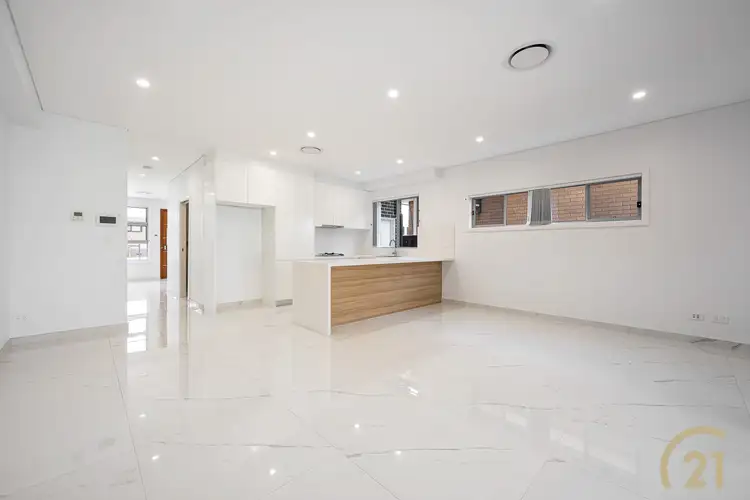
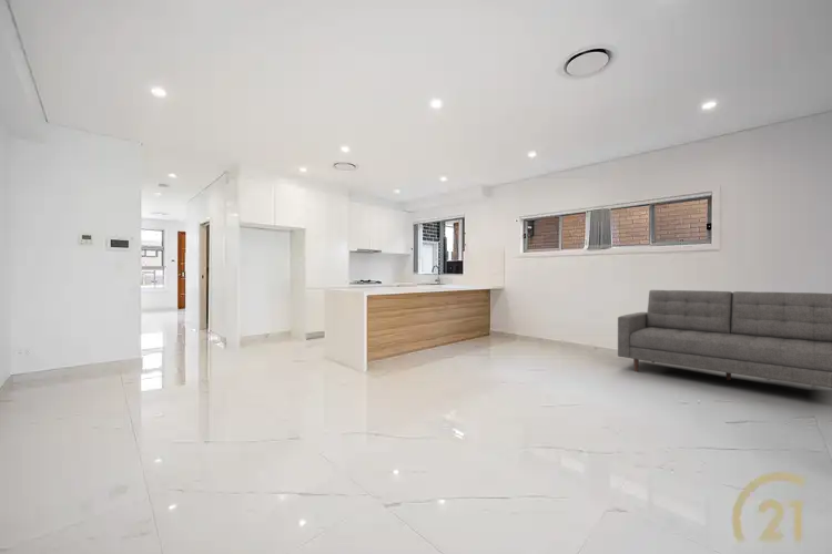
+ sofa (728, 336)
